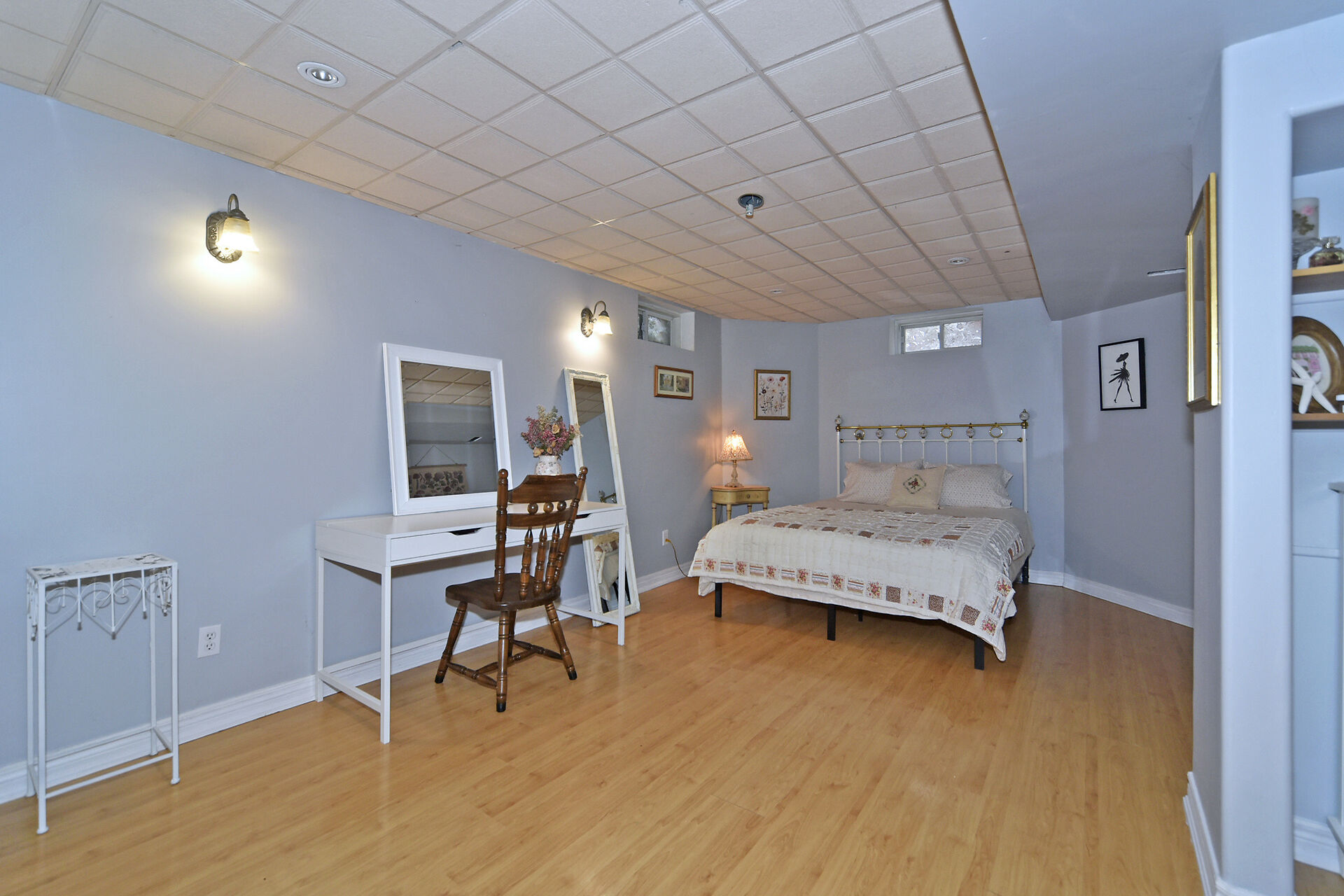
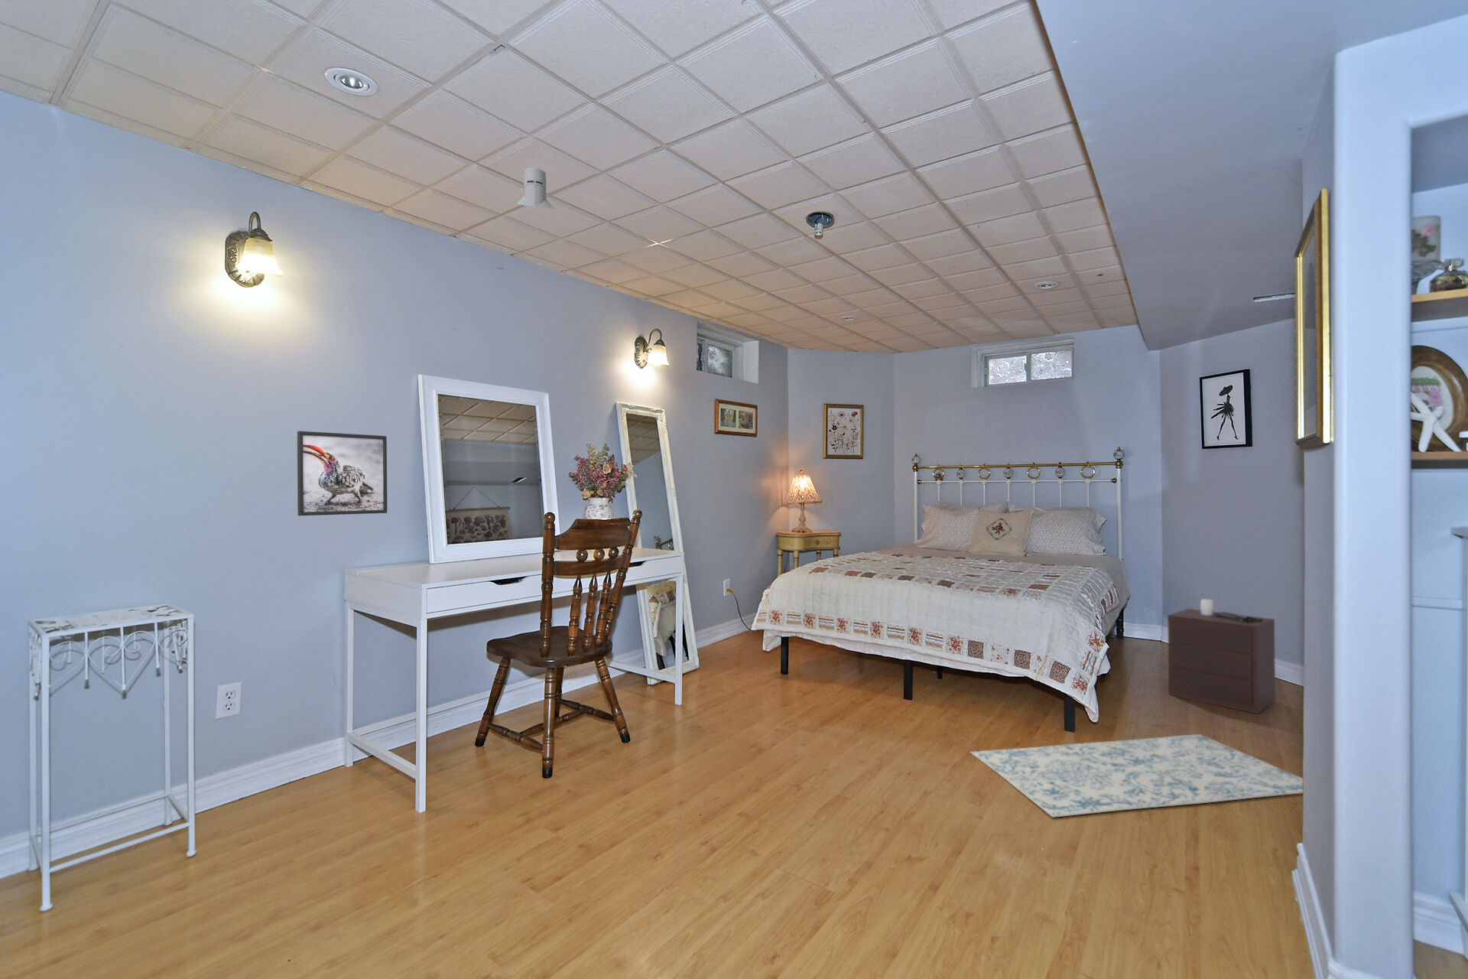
+ knight helmet (534, 192)
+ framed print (344, 473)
+ rug (1136, 769)
+ nightstand (1219, 650)
